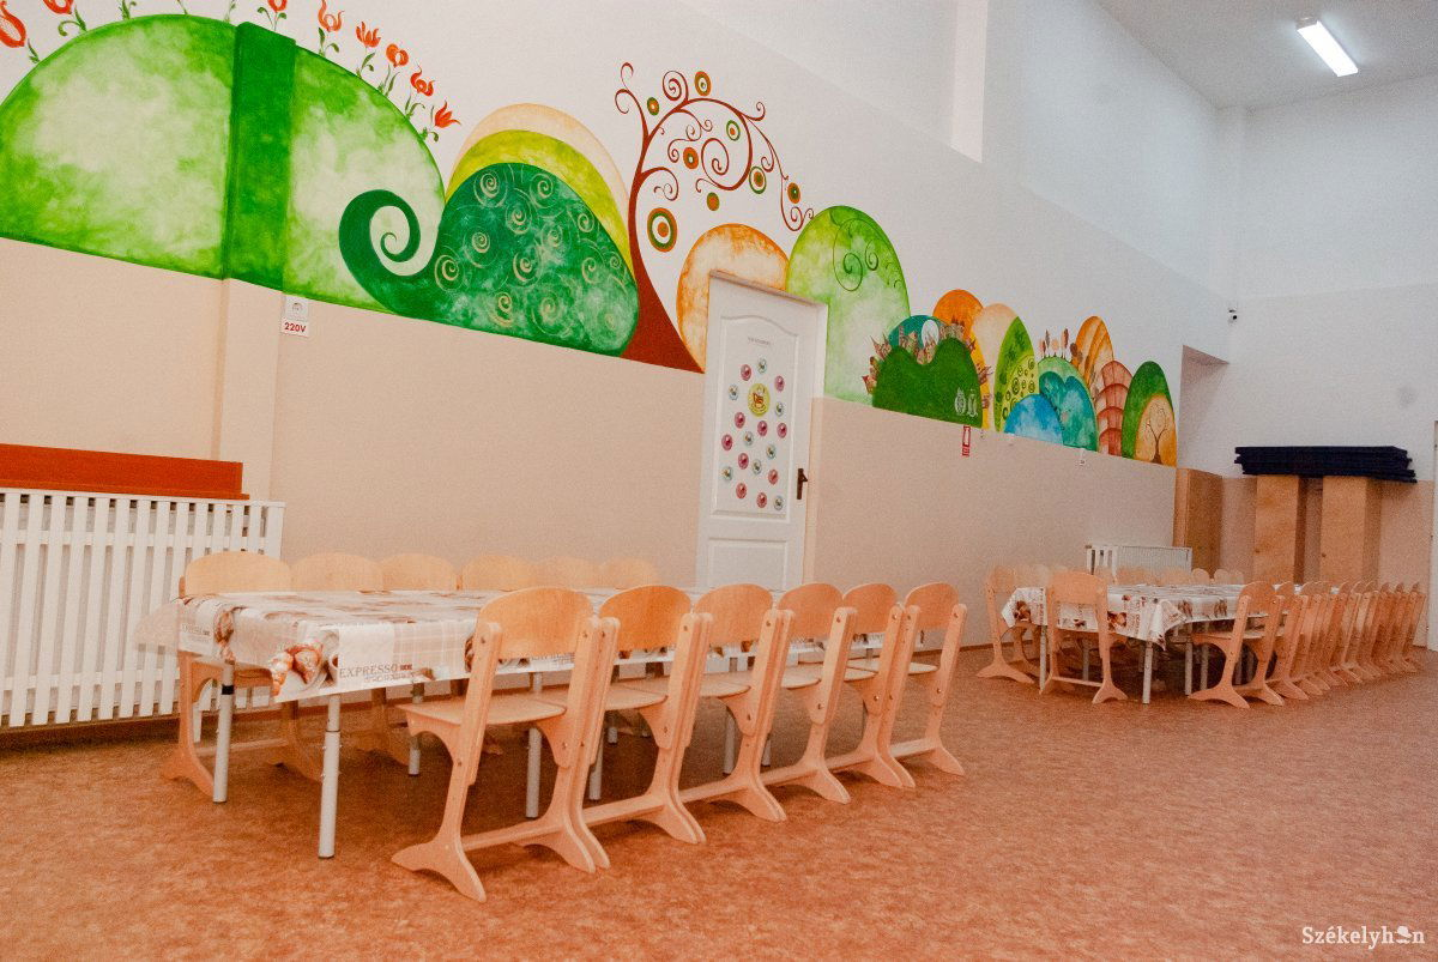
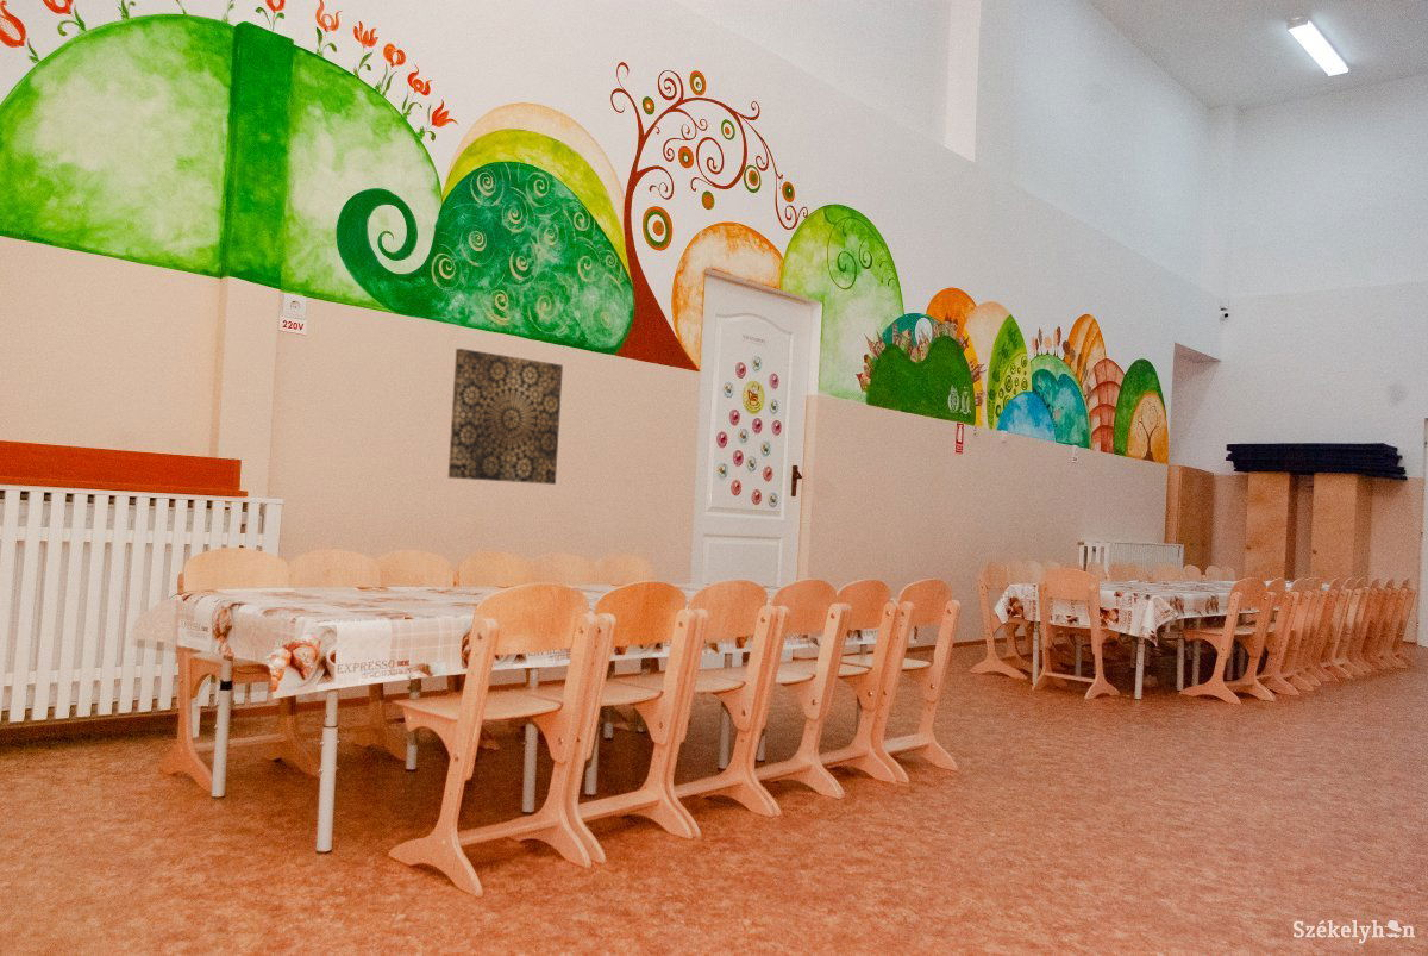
+ wall art (507, 419)
